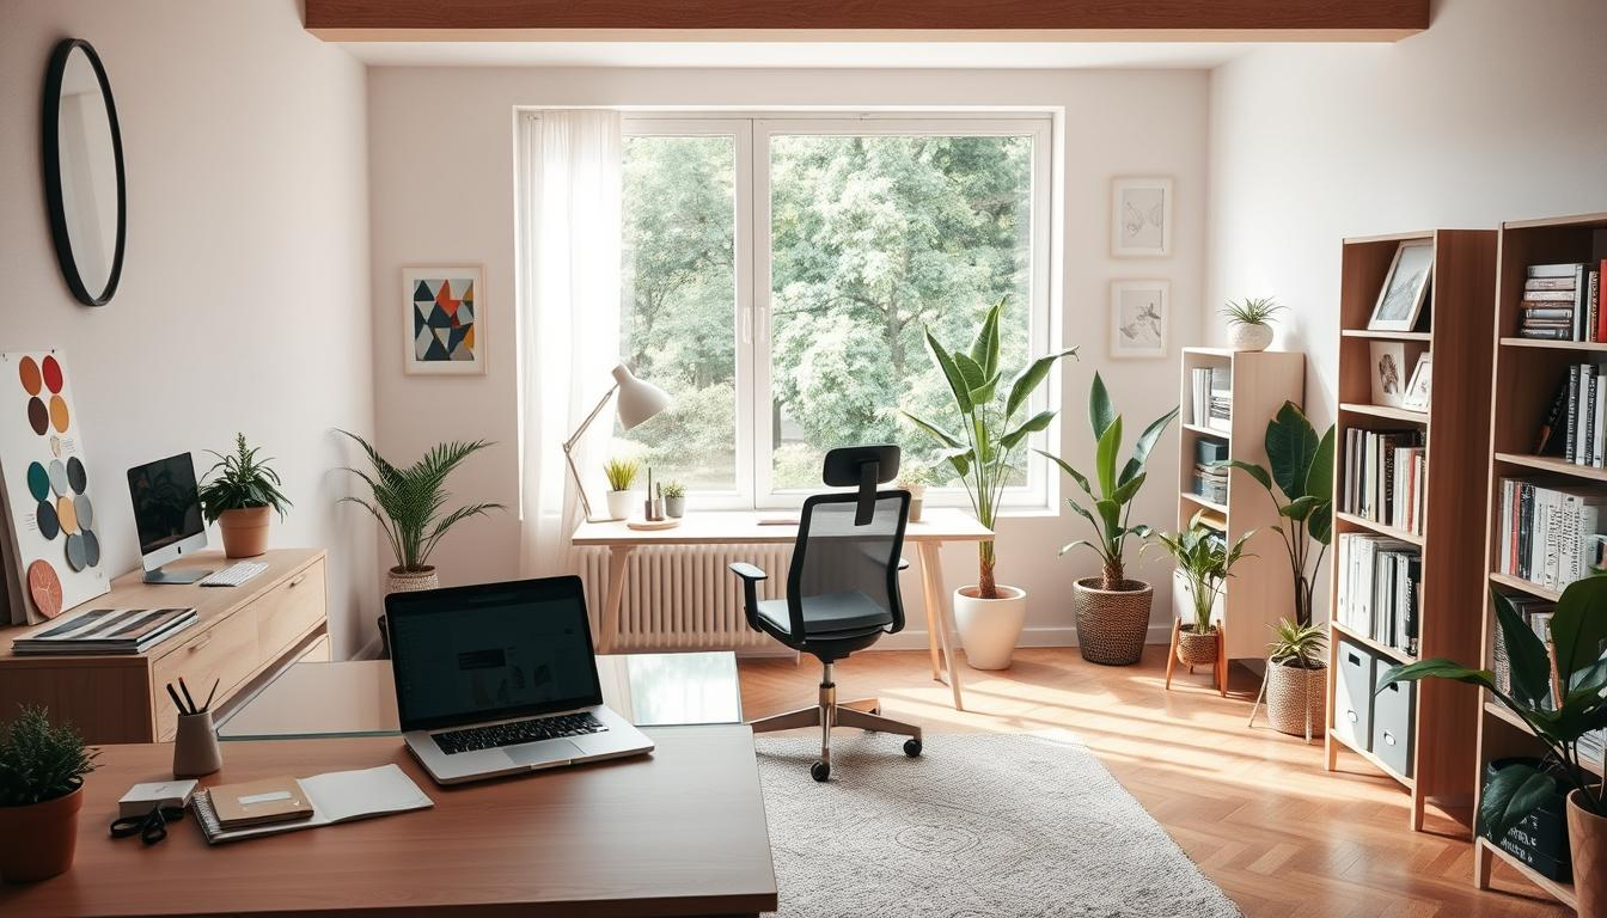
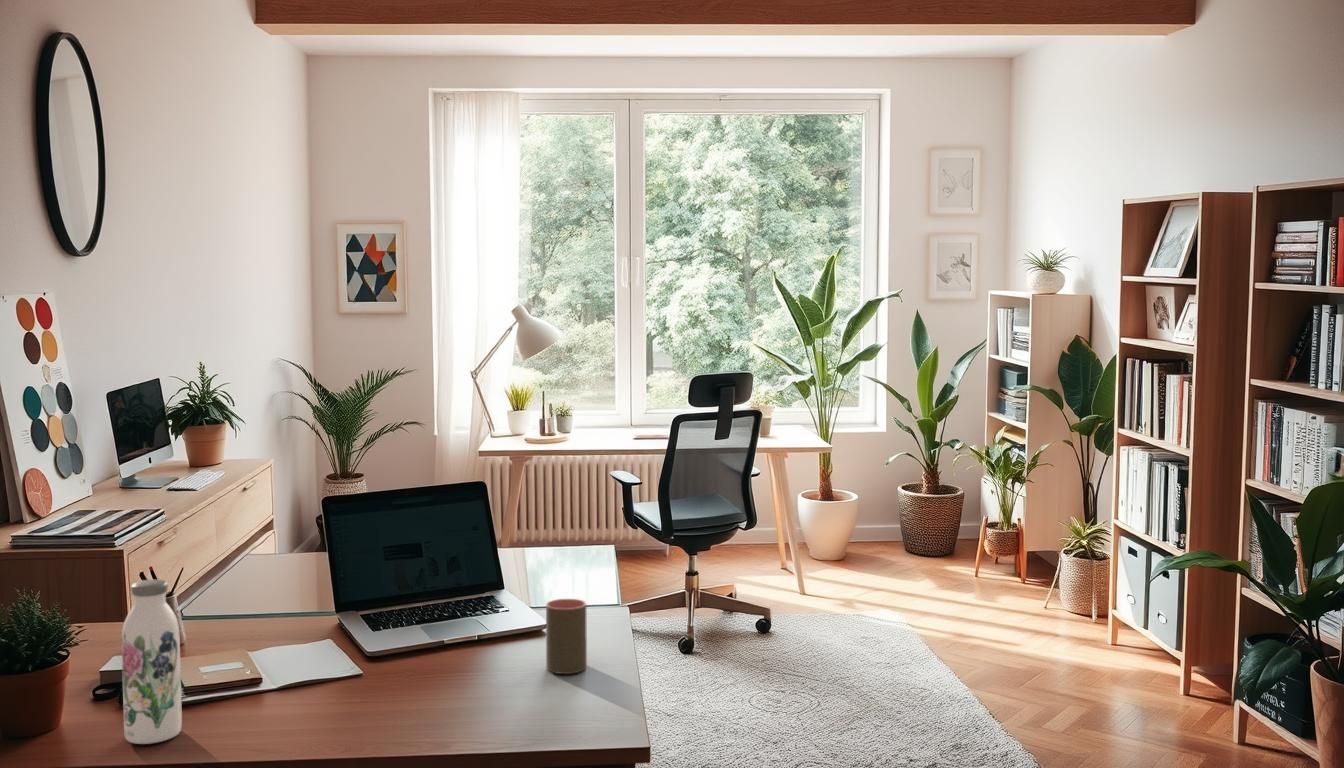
+ cup (566, 635)
+ water bottle (151, 658)
